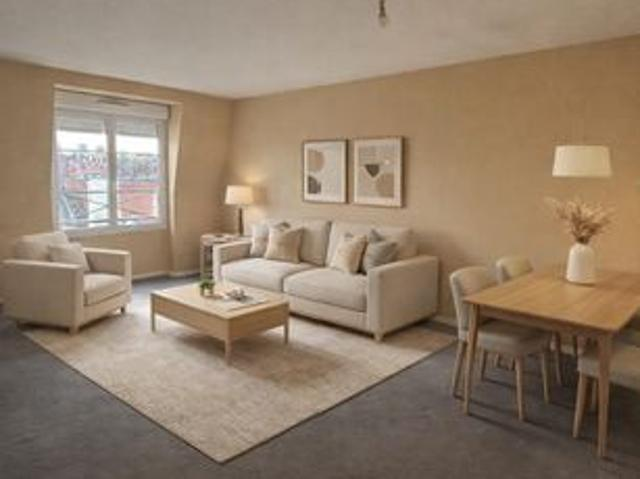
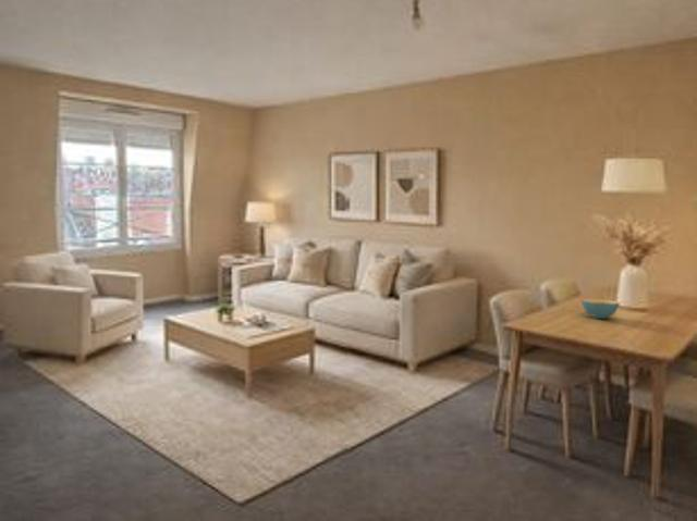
+ cereal bowl (599, 309)
